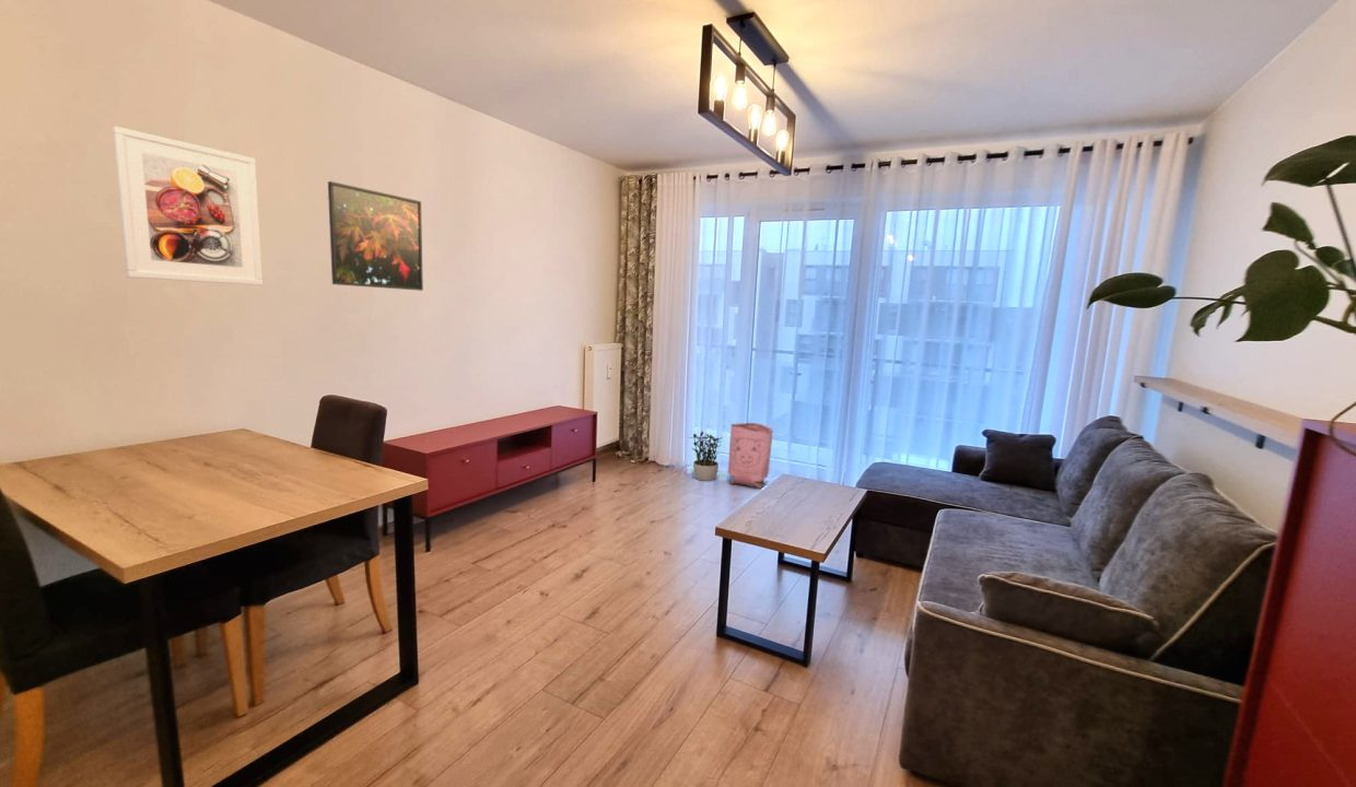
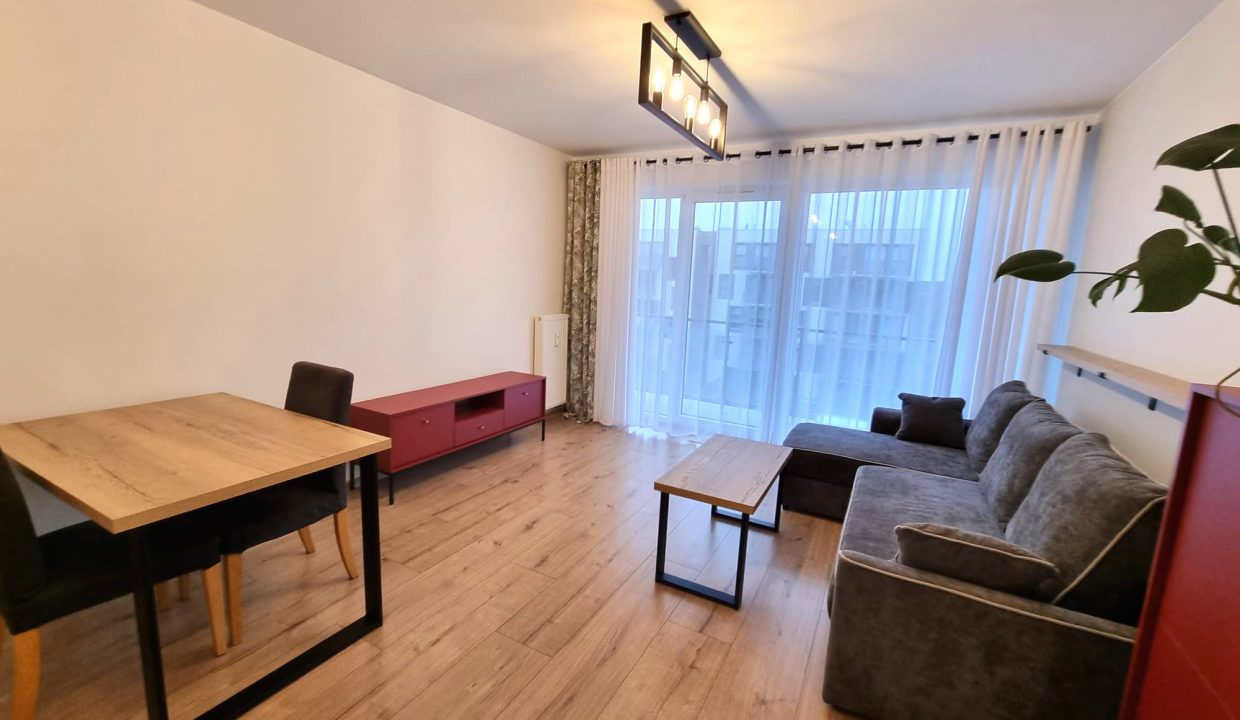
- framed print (195, 213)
- bag (749, 455)
- potted plant (704, 454)
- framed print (378, 240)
